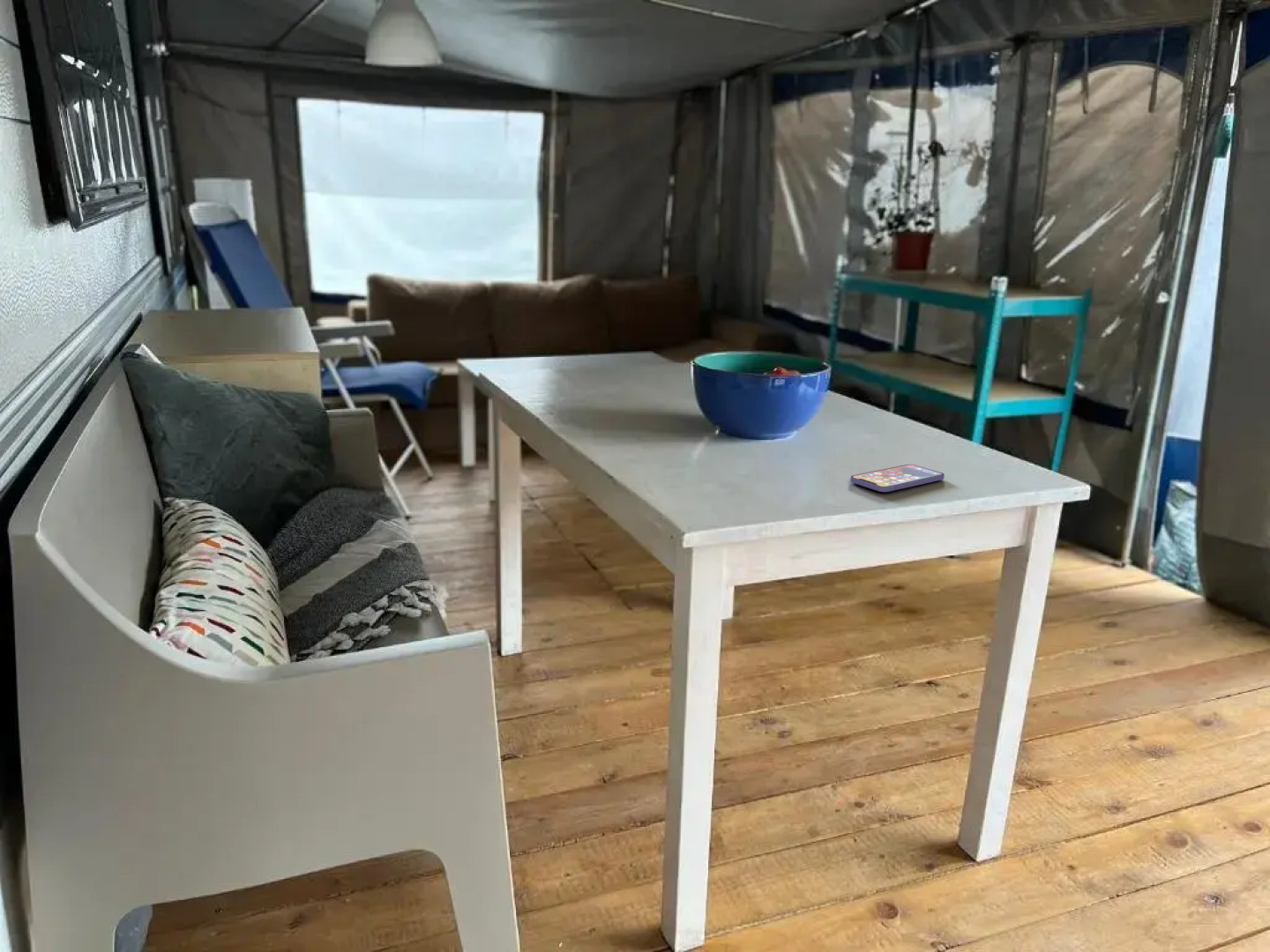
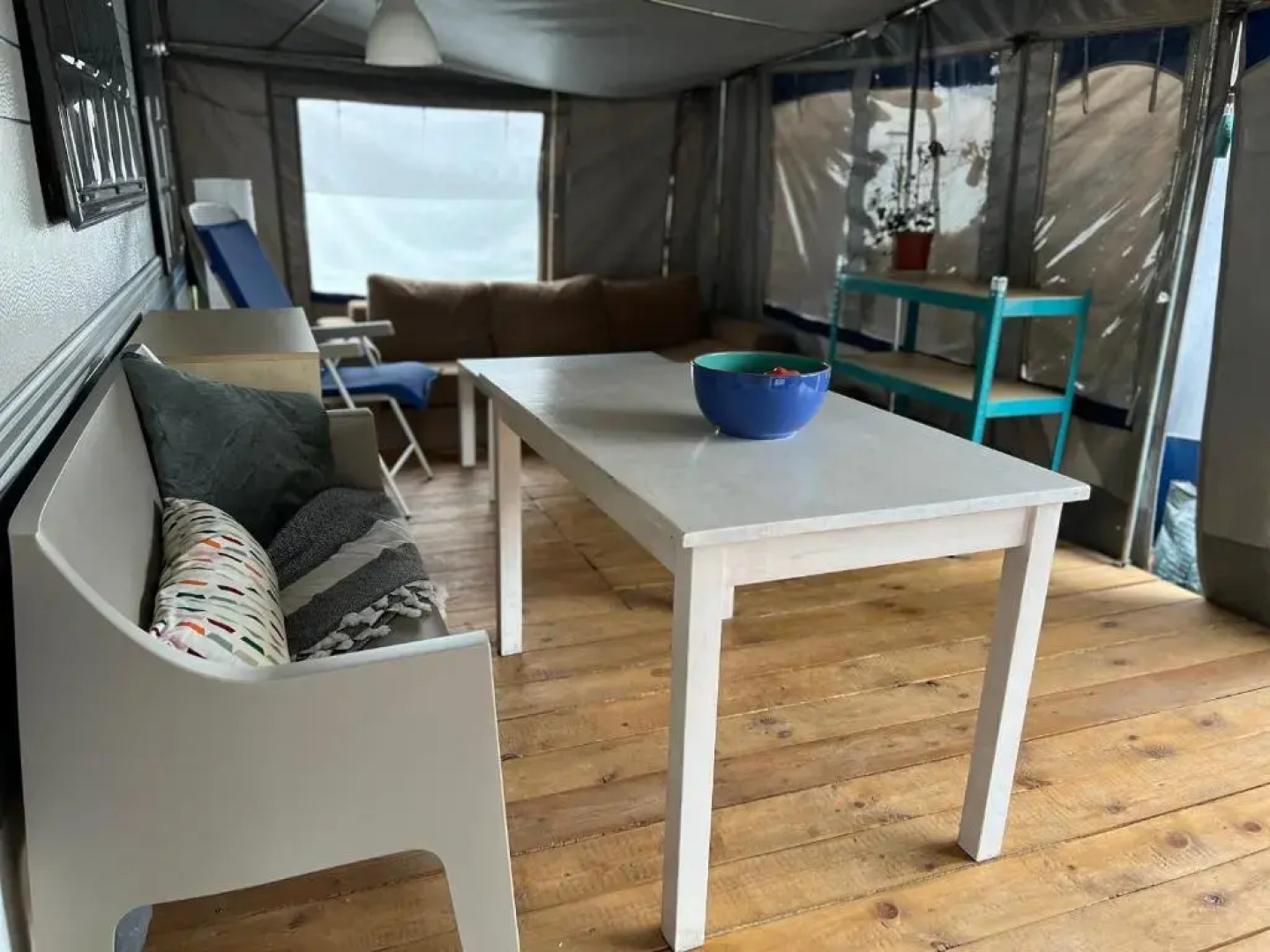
- smartphone (897, 477)
